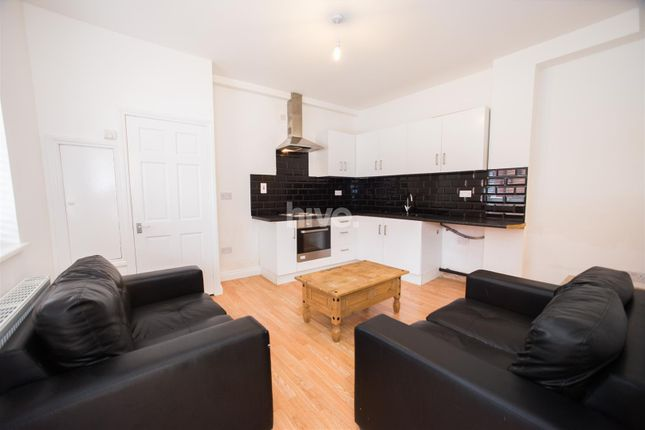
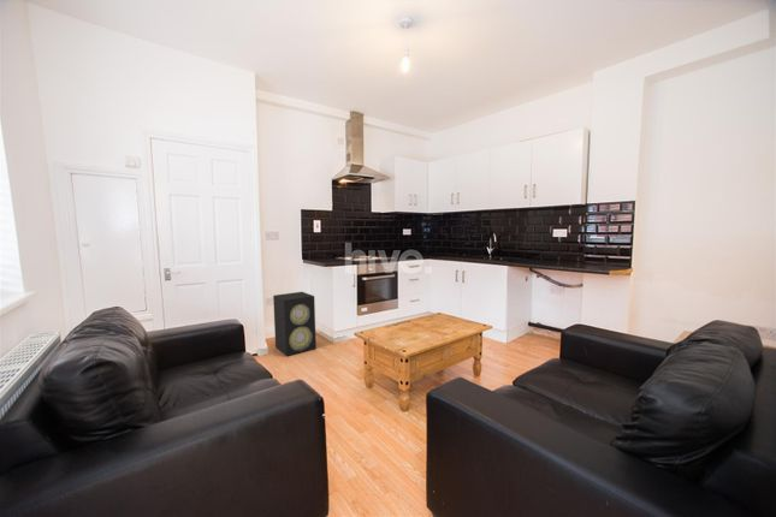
+ speaker (295, 322)
